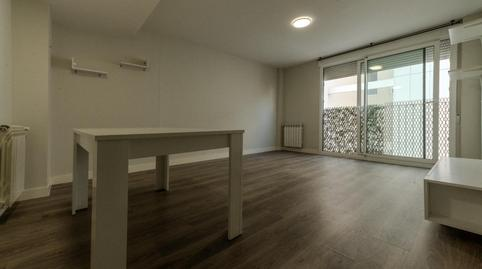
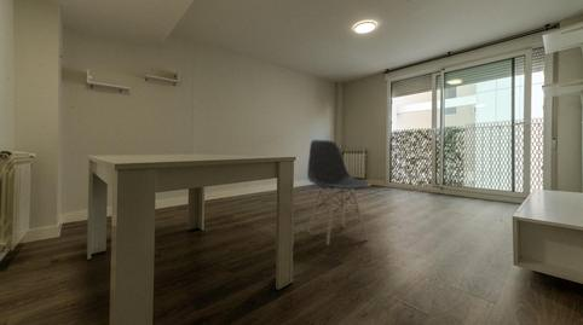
+ chair (335, 185)
